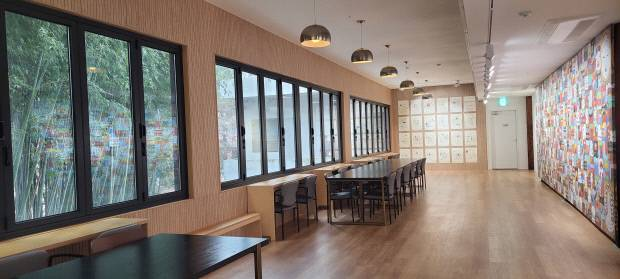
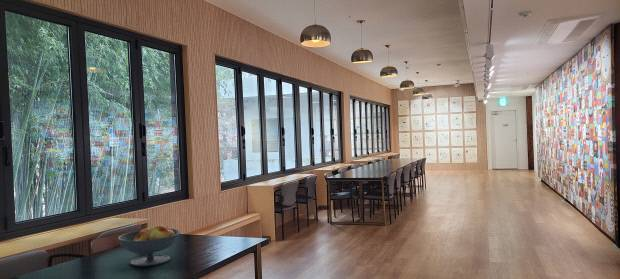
+ fruit bowl (149, 243)
